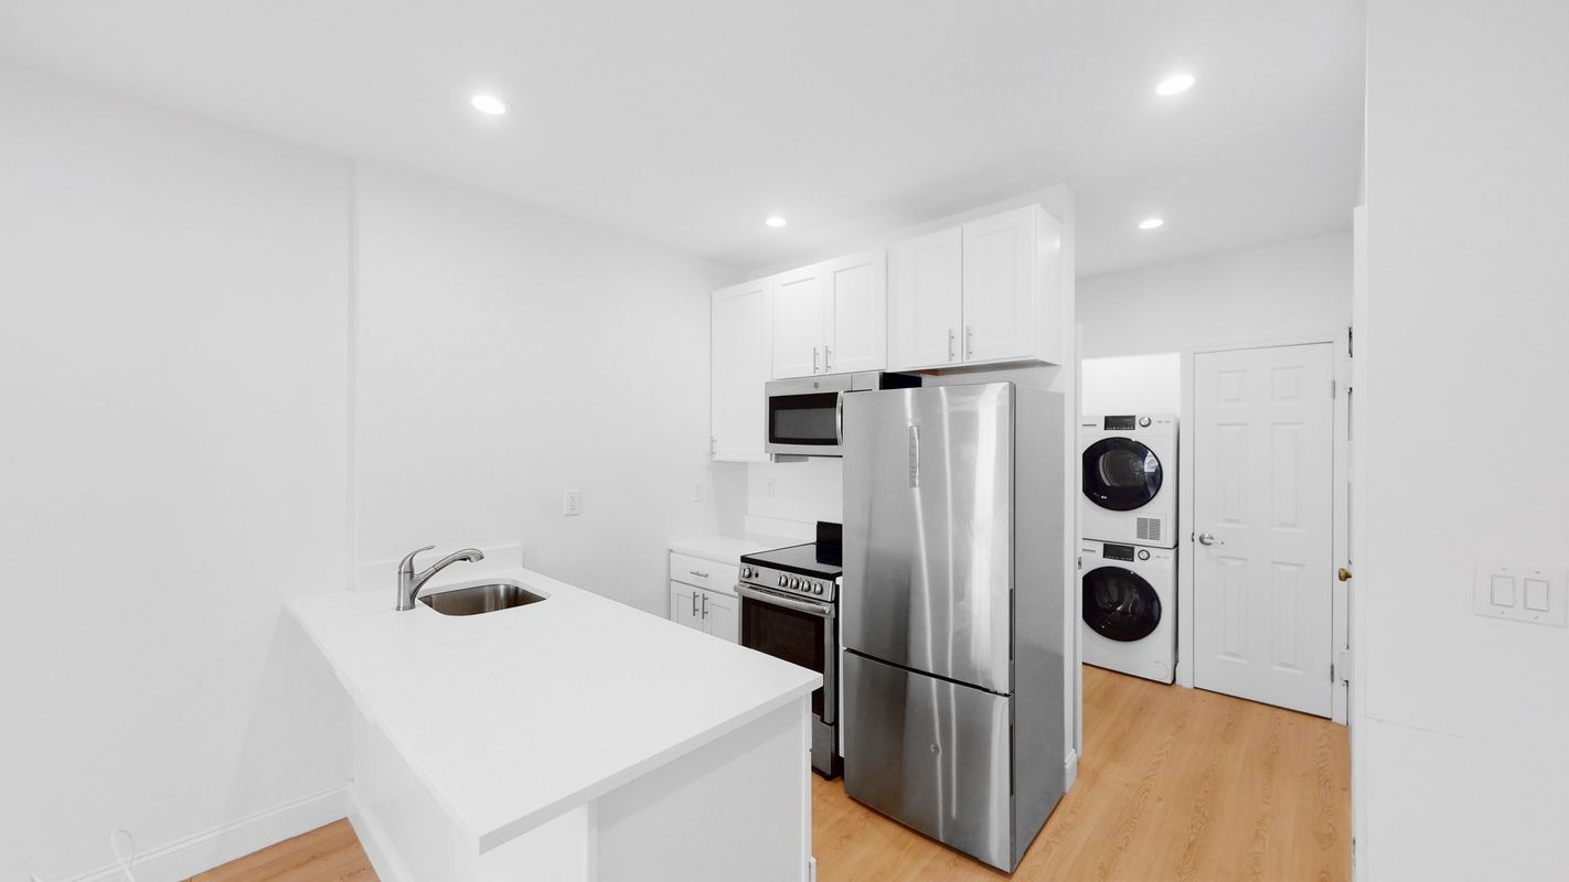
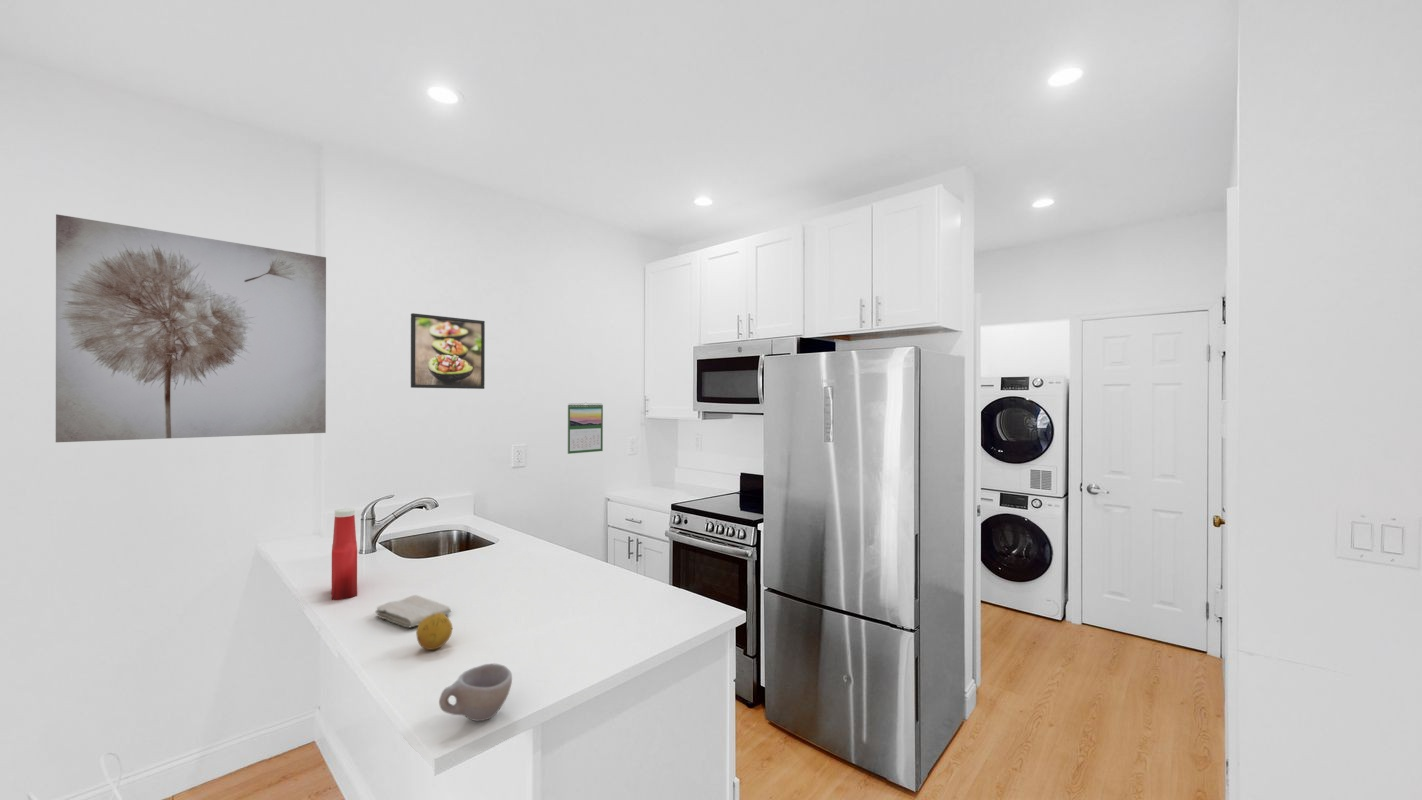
+ cup (476, 697)
+ wall art (208, 338)
+ soap bottle (344, 551)
+ calendar (585, 427)
+ fruit (434, 630)
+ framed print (449, 352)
+ washcloth (412, 609)
